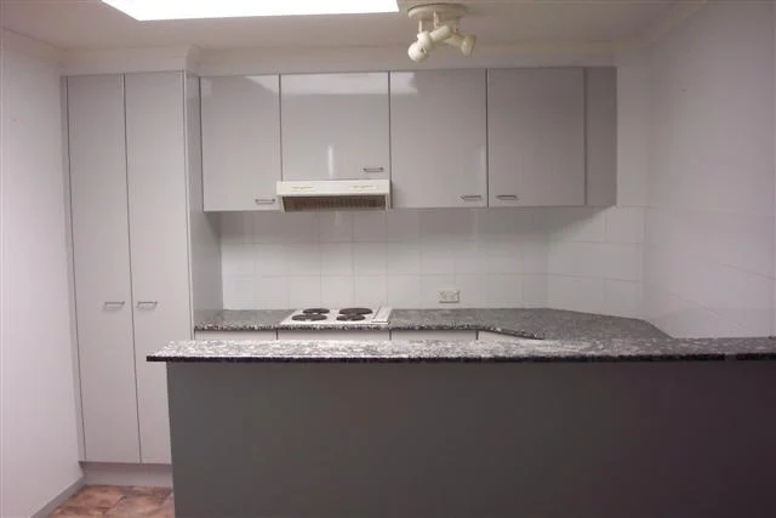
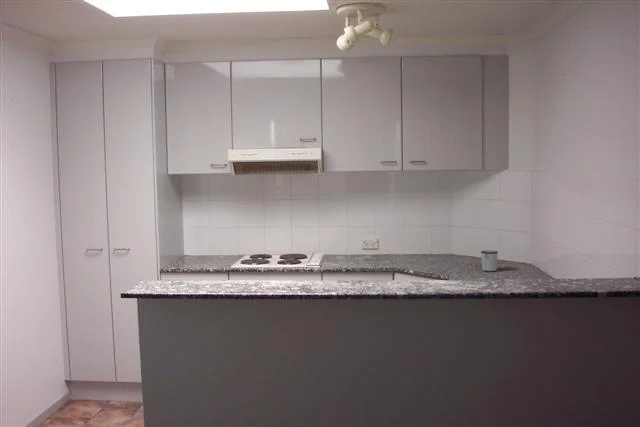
+ mug (490, 260)
